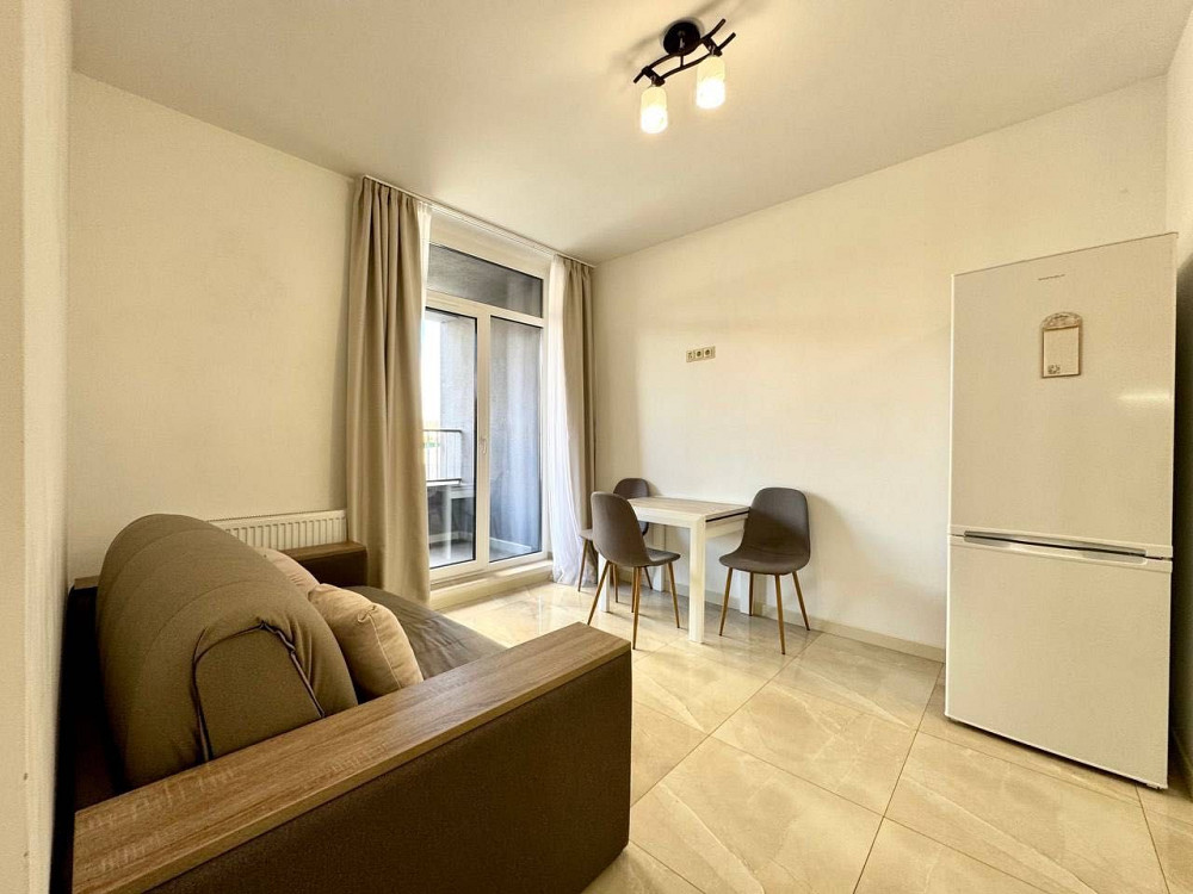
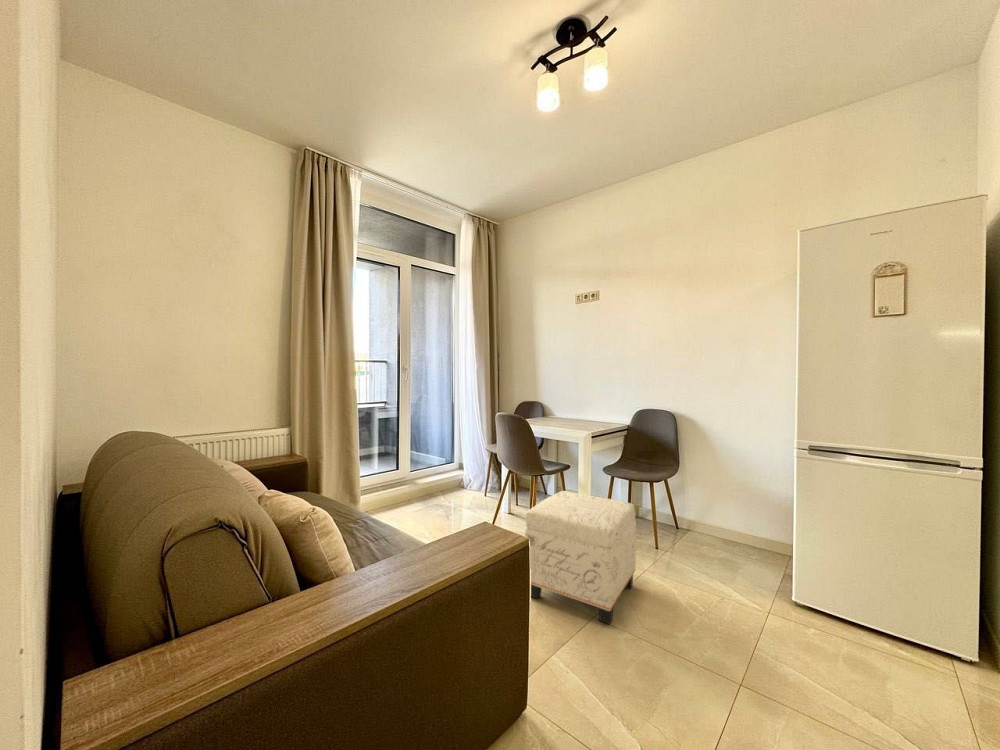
+ ottoman (581, 547)
